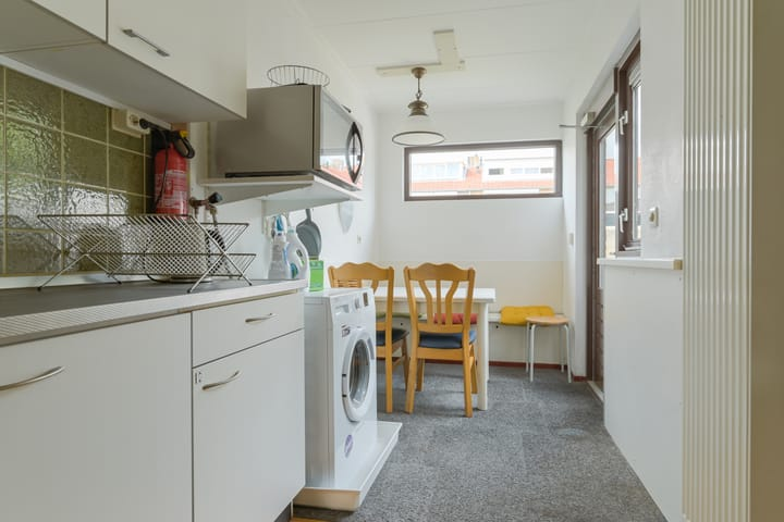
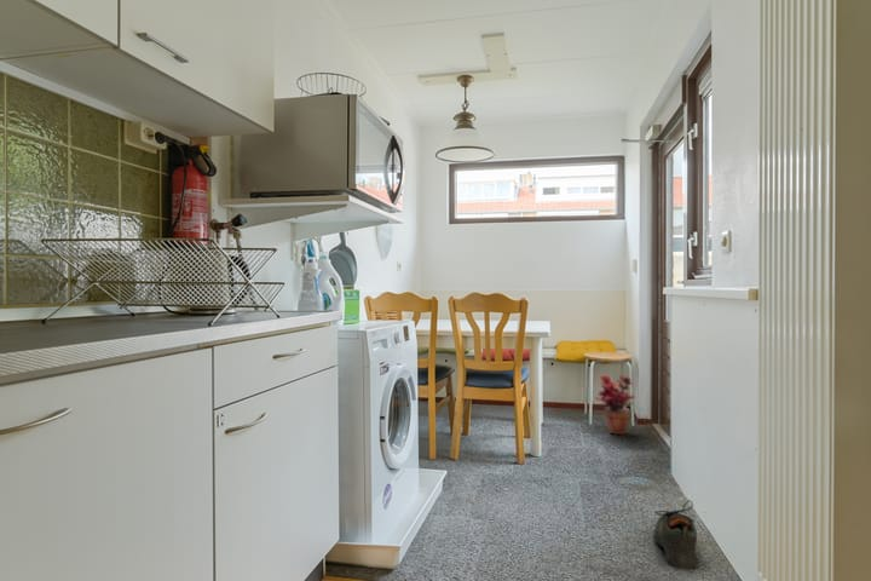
+ shoe (673, 522)
+ potted plant (615, 404)
